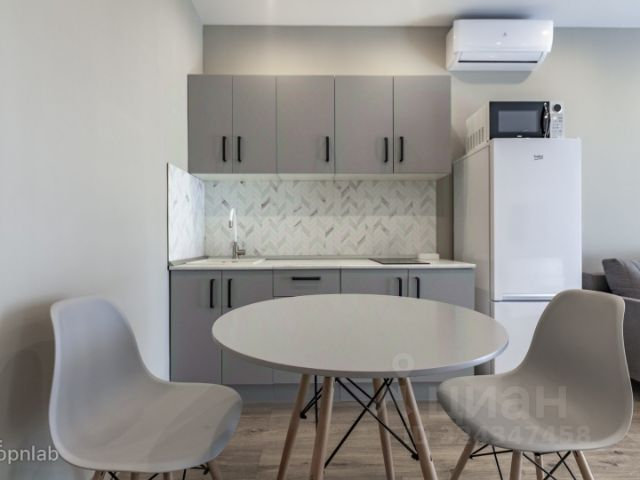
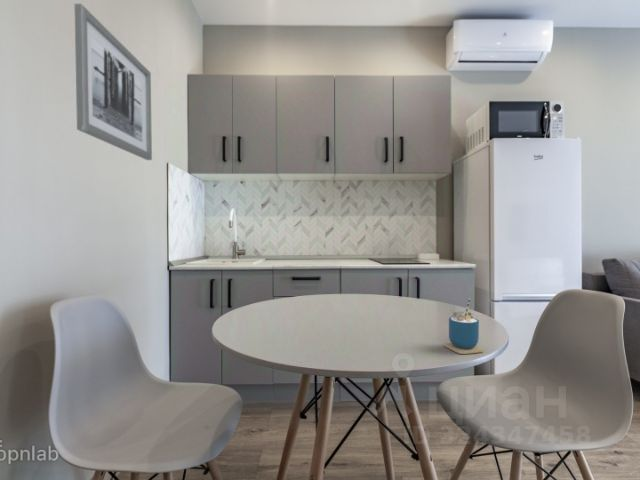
+ wall art (120, 96)
+ cup (463, 323)
